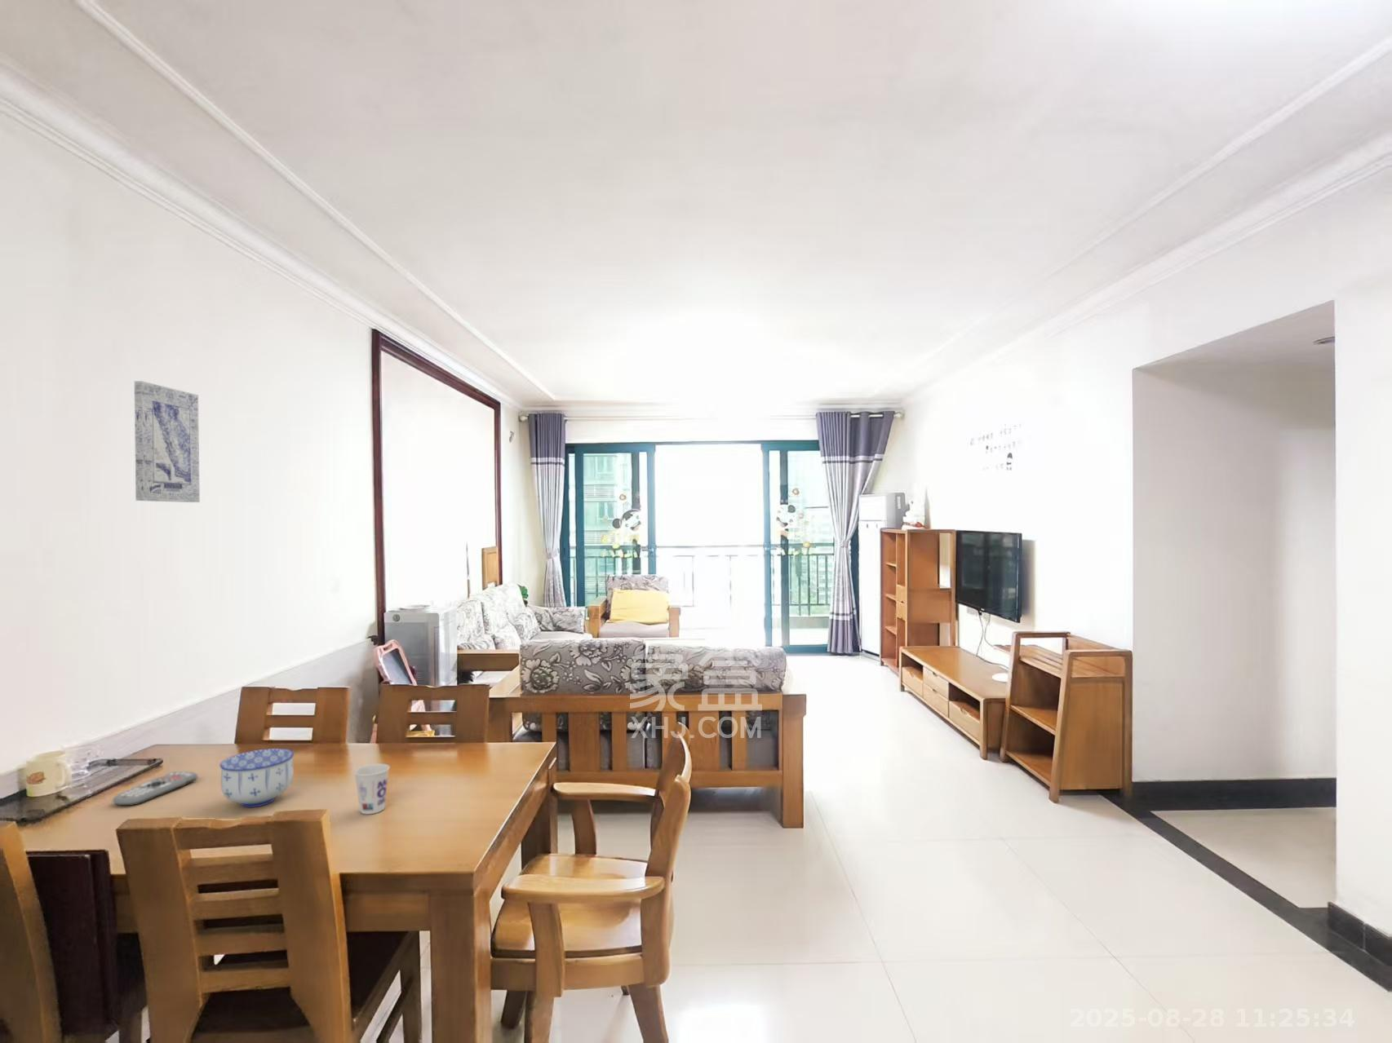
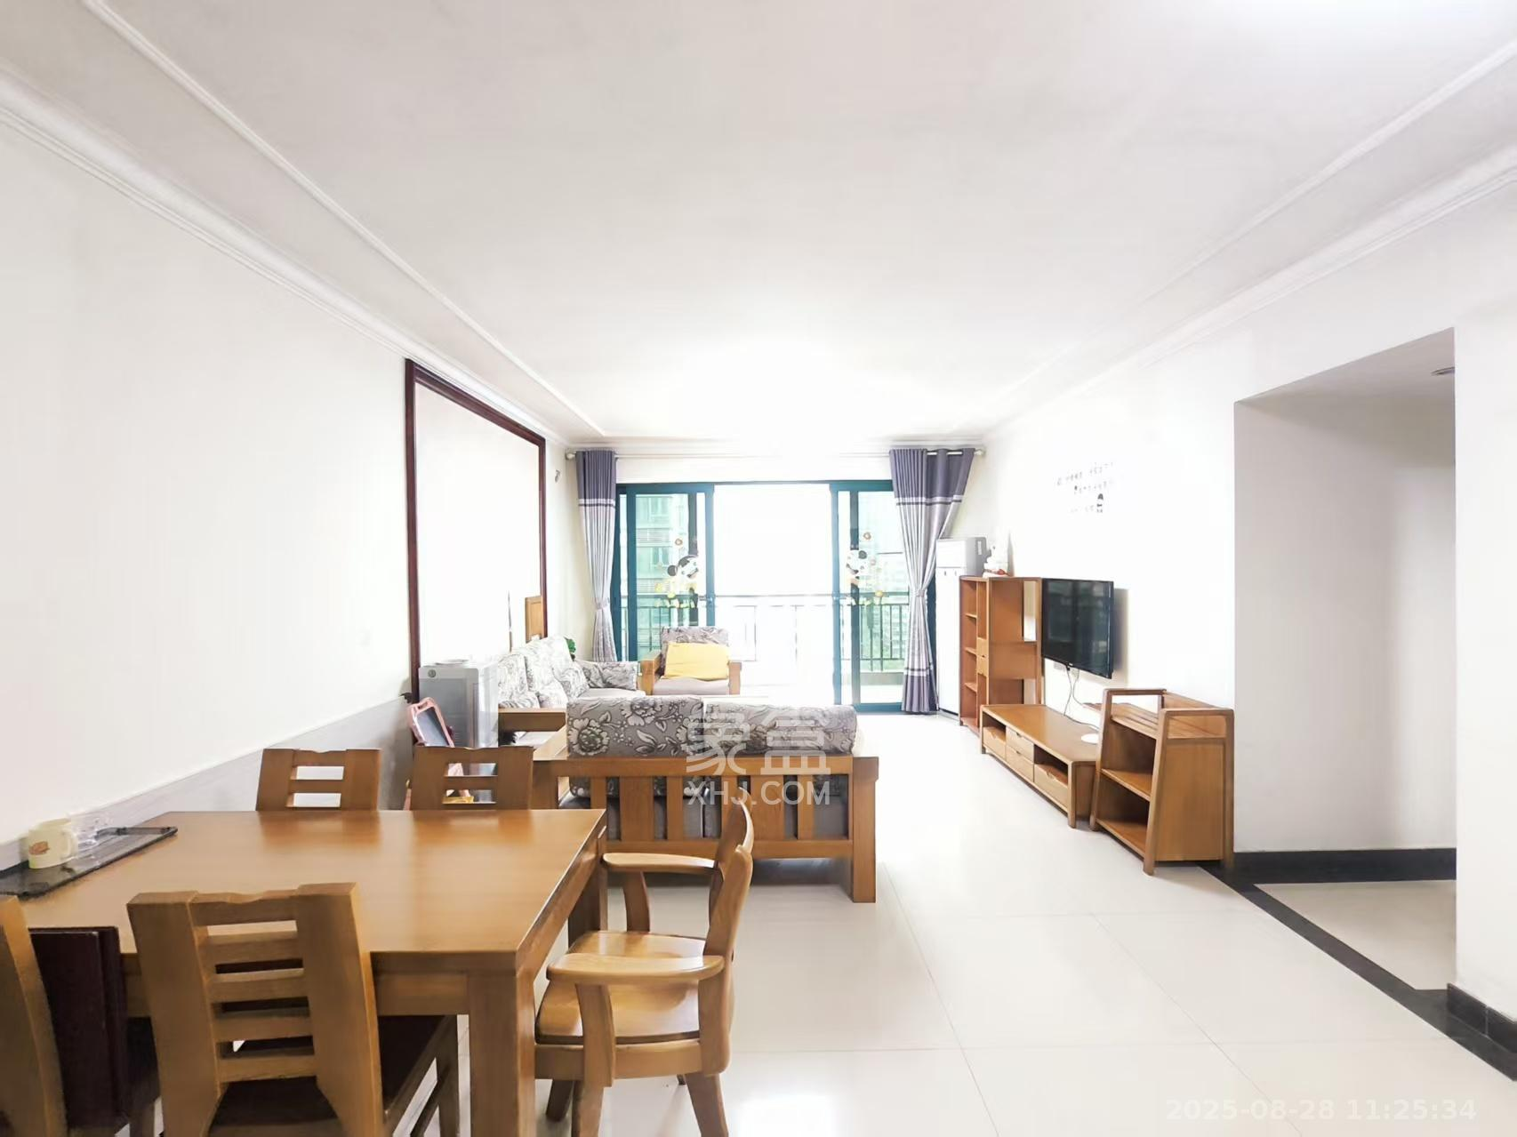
- wall art (168, 445)
- cup (372, 789)
- bowl (258, 780)
- remote control (155, 788)
